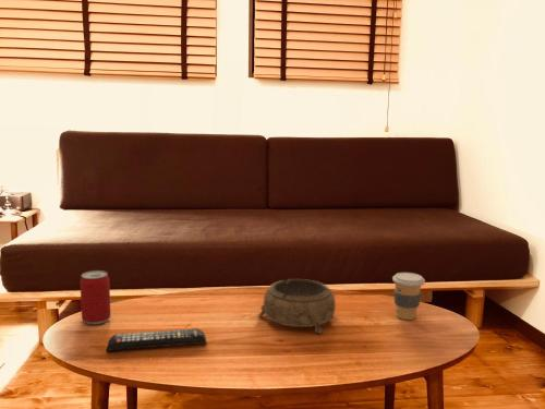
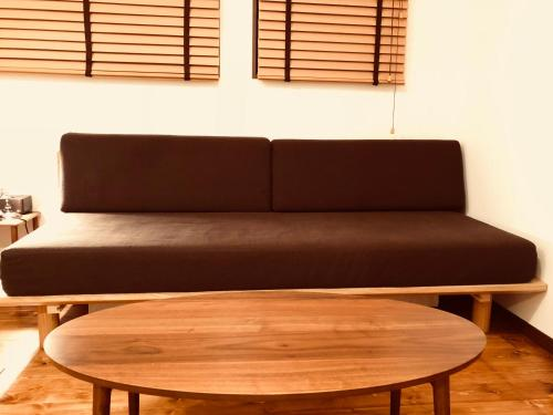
- coffee cup (407, 296)
- remote control (157, 339)
- beer can (95, 297)
- decorative bowl (295, 302)
